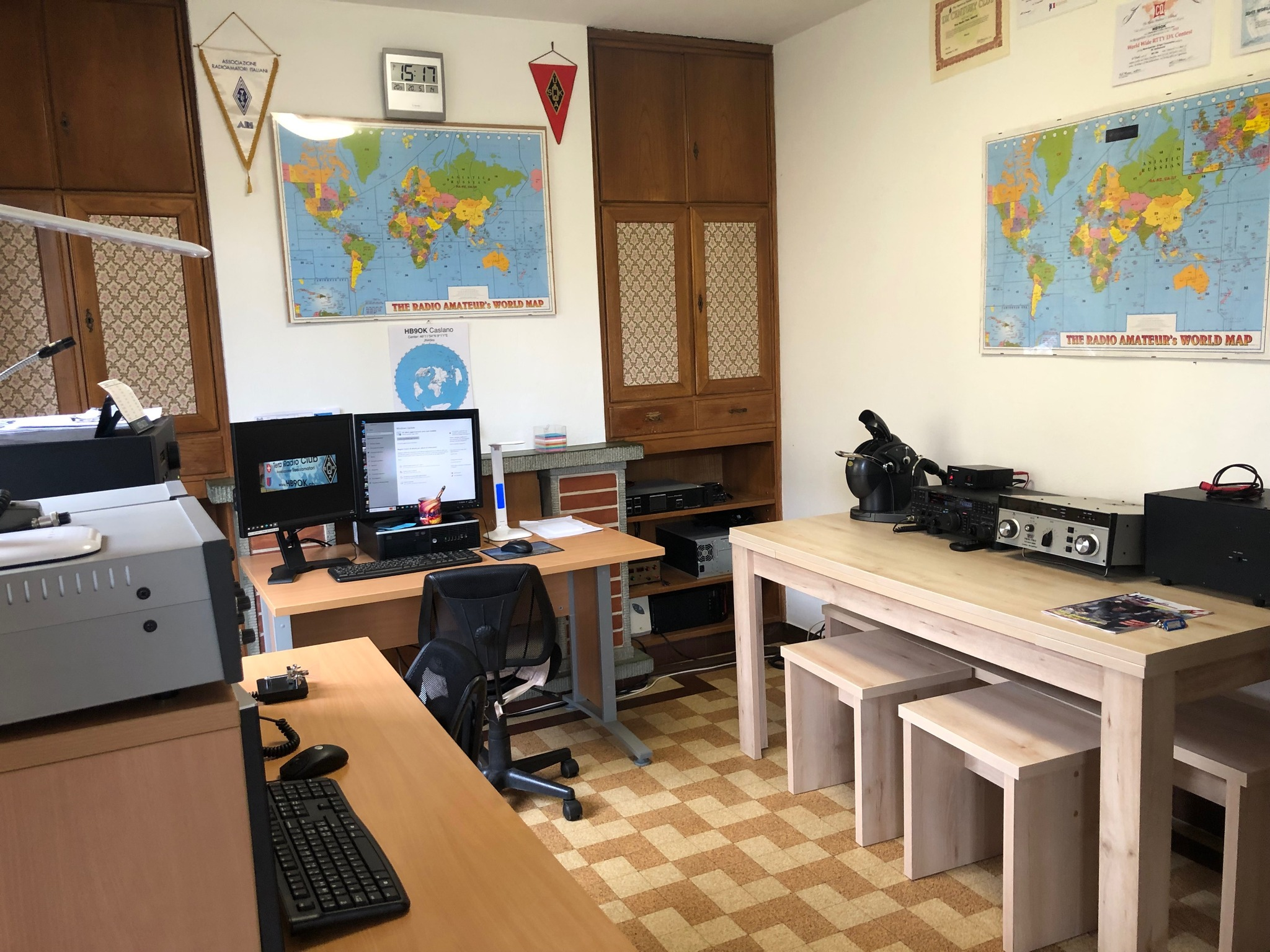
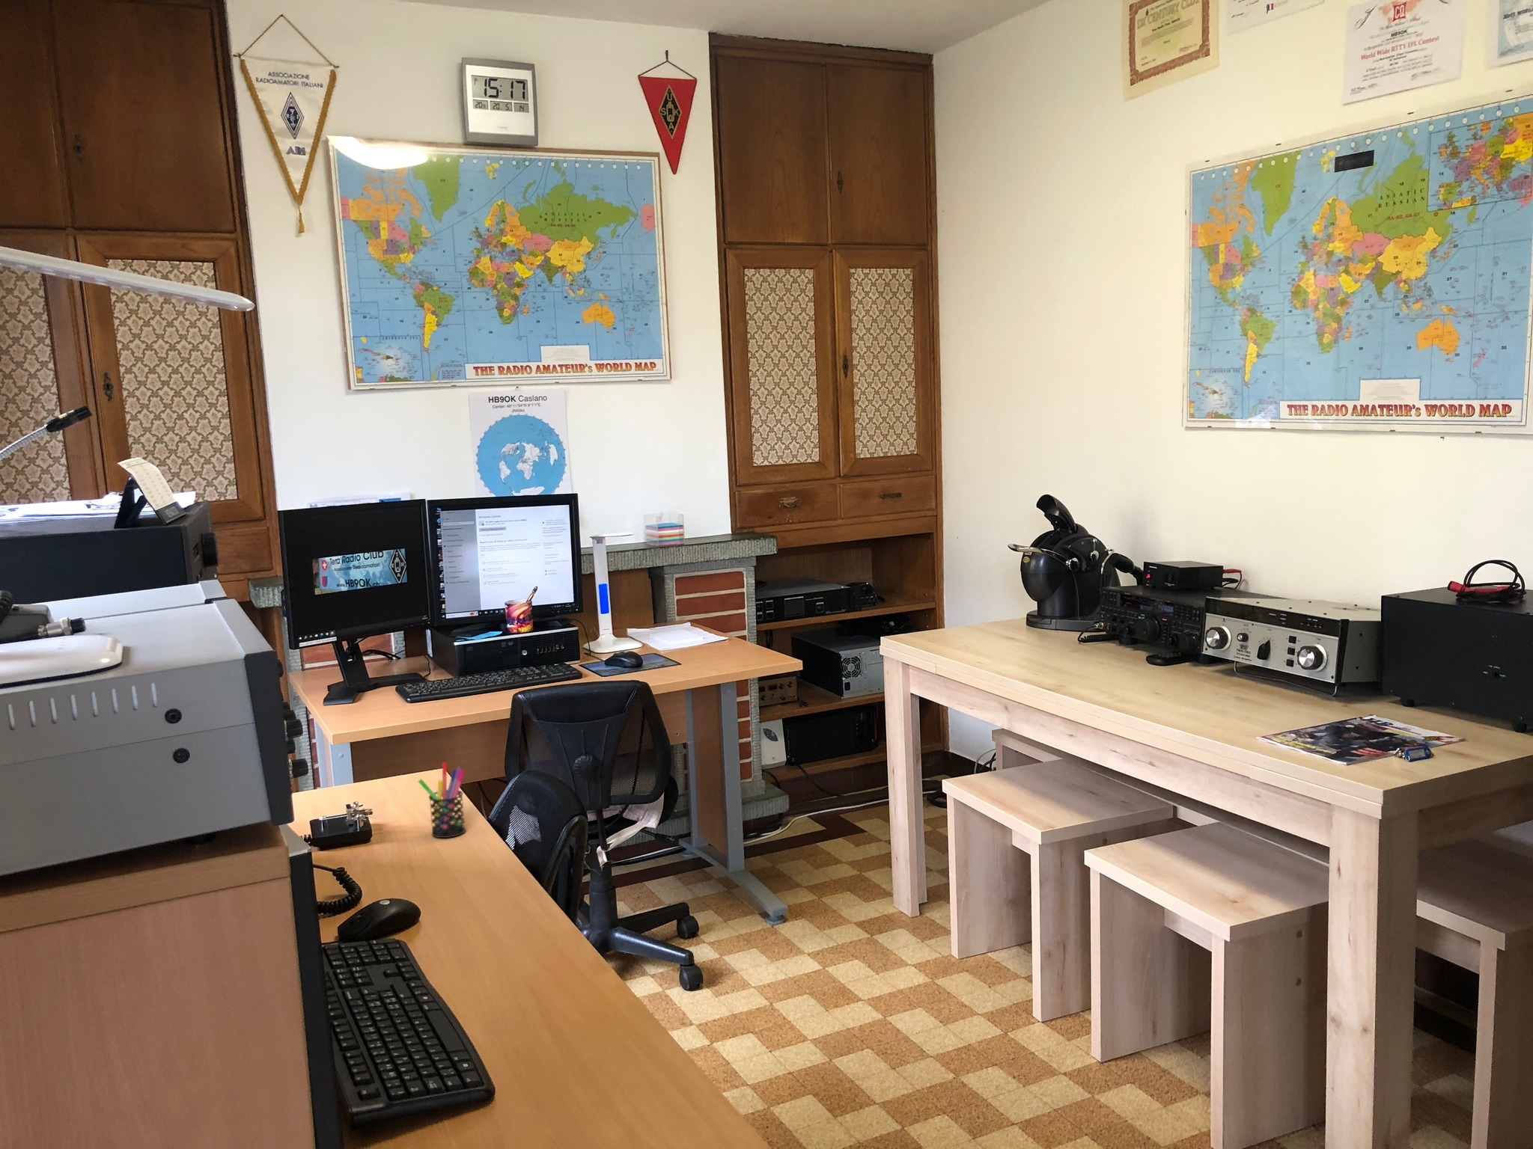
+ pen holder (442, 799)
